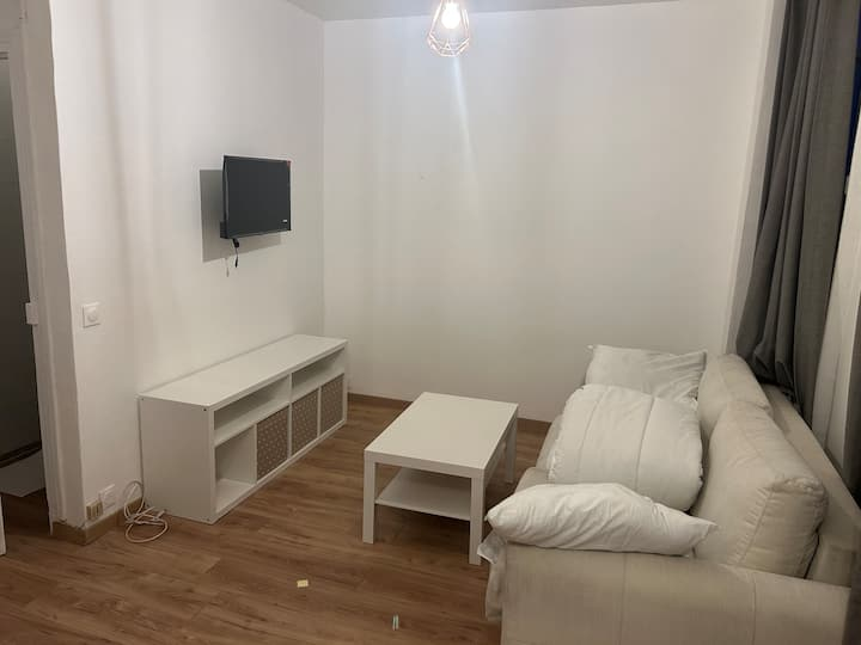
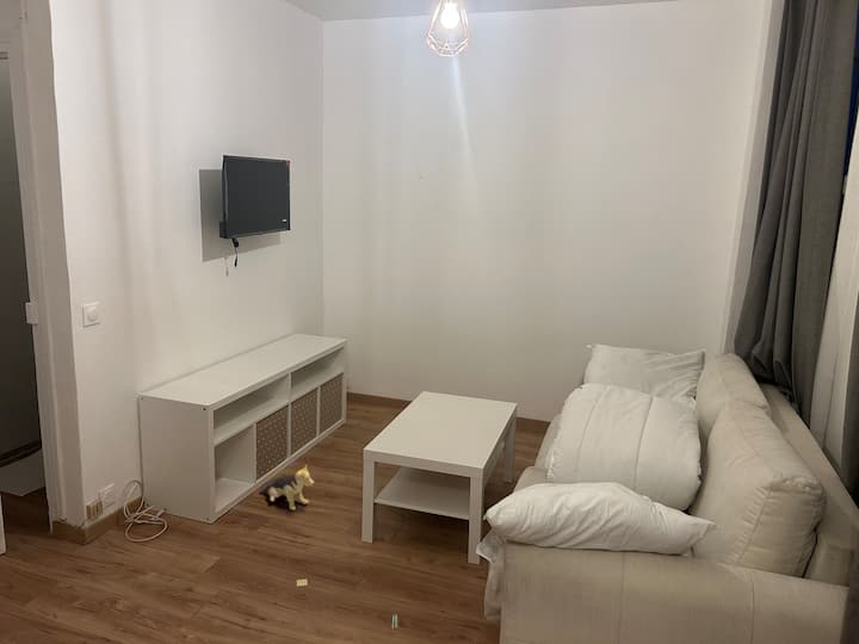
+ plush toy (284, 481)
